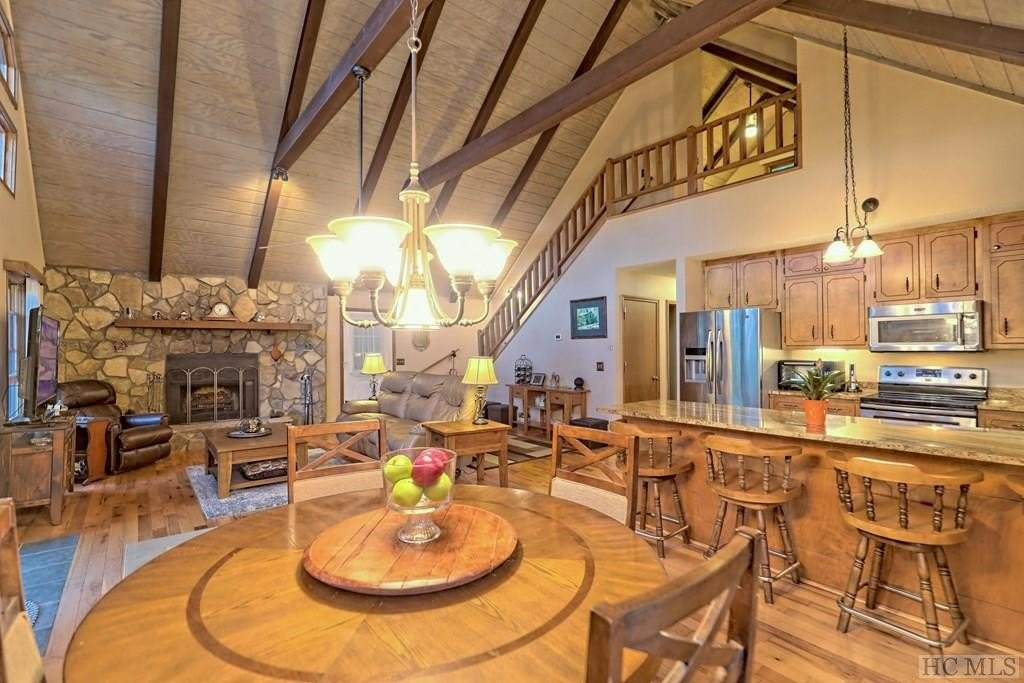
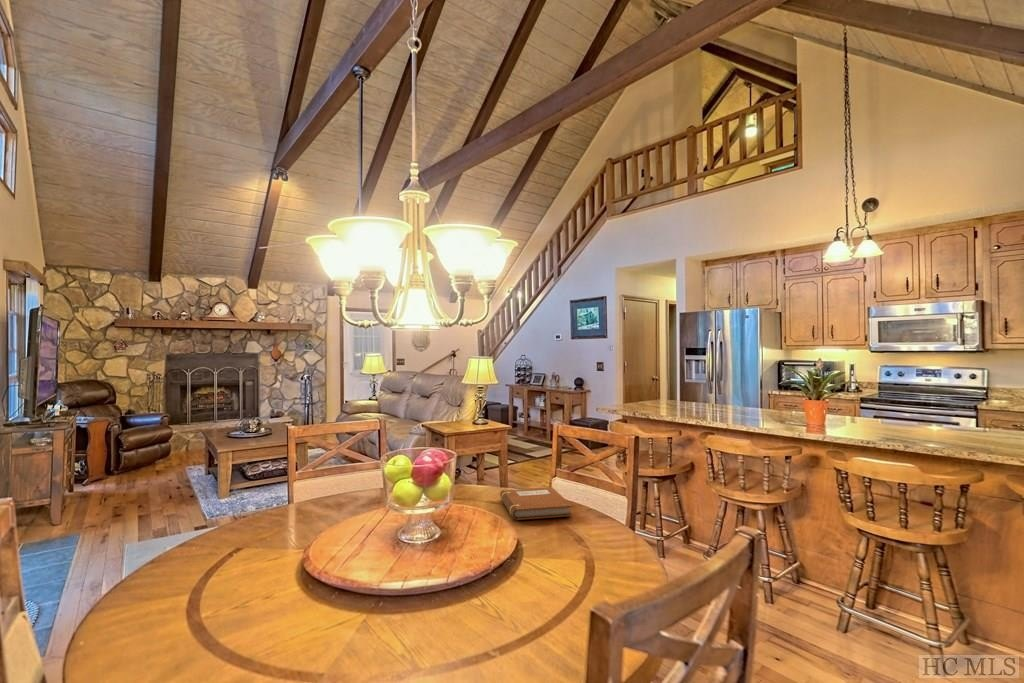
+ notebook (533, 501)
